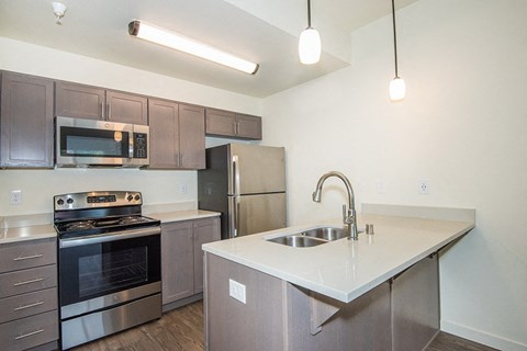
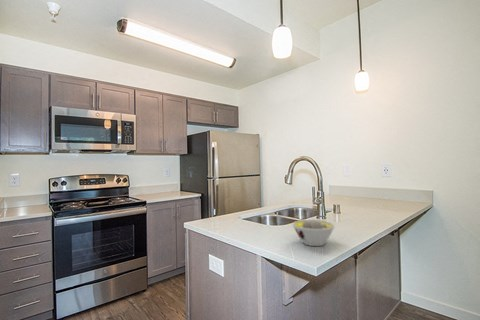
+ bowl (313, 230)
